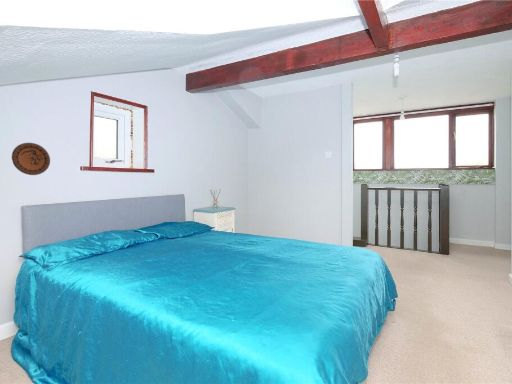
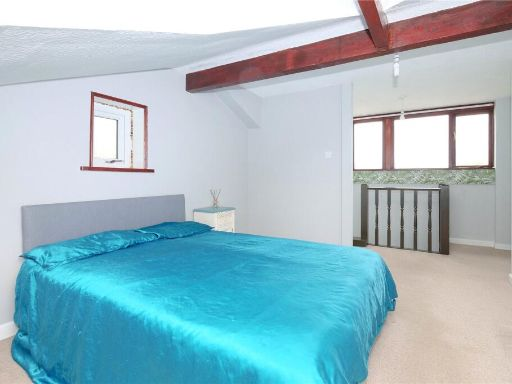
- decorative plate (31, 159)
